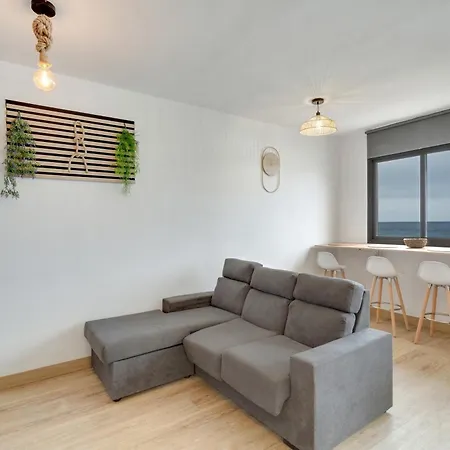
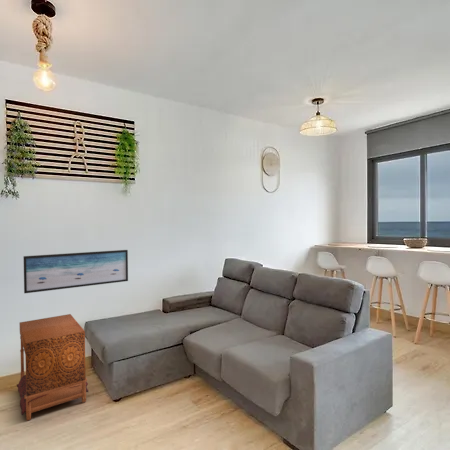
+ canopy bed (52, 360)
+ wall art (80, 269)
